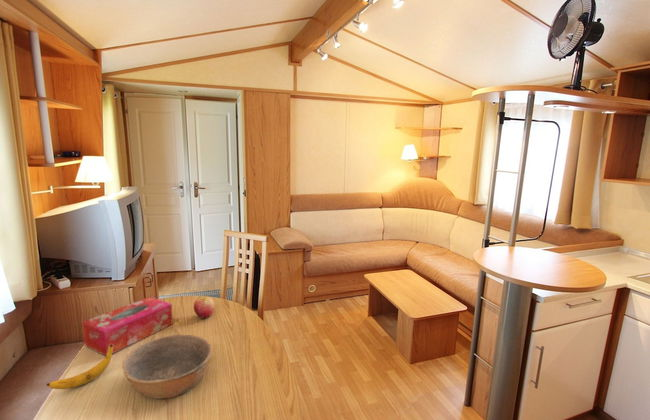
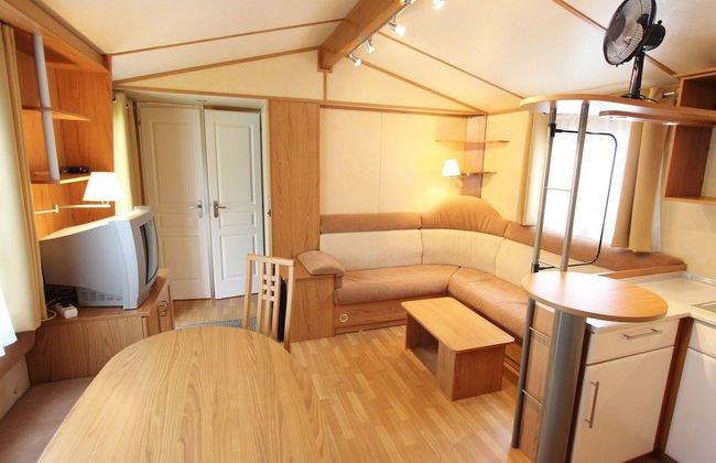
- tissue box (130, 323)
- apple (204, 306)
- bowl (169, 367)
- banana (84, 372)
